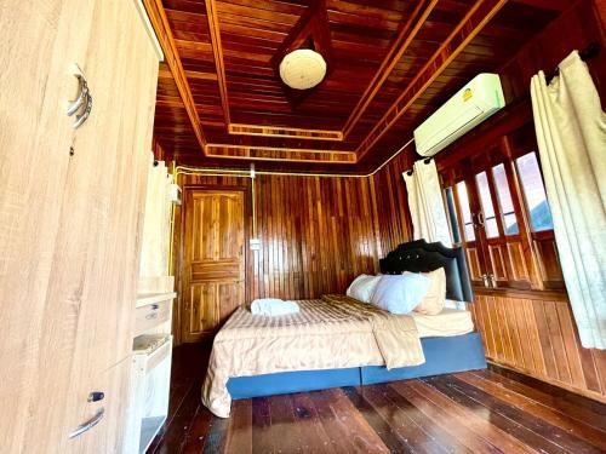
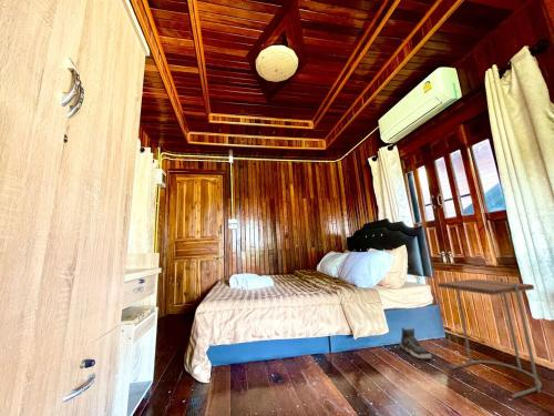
+ sneaker (413, 341)
+ side table (509, 322)
